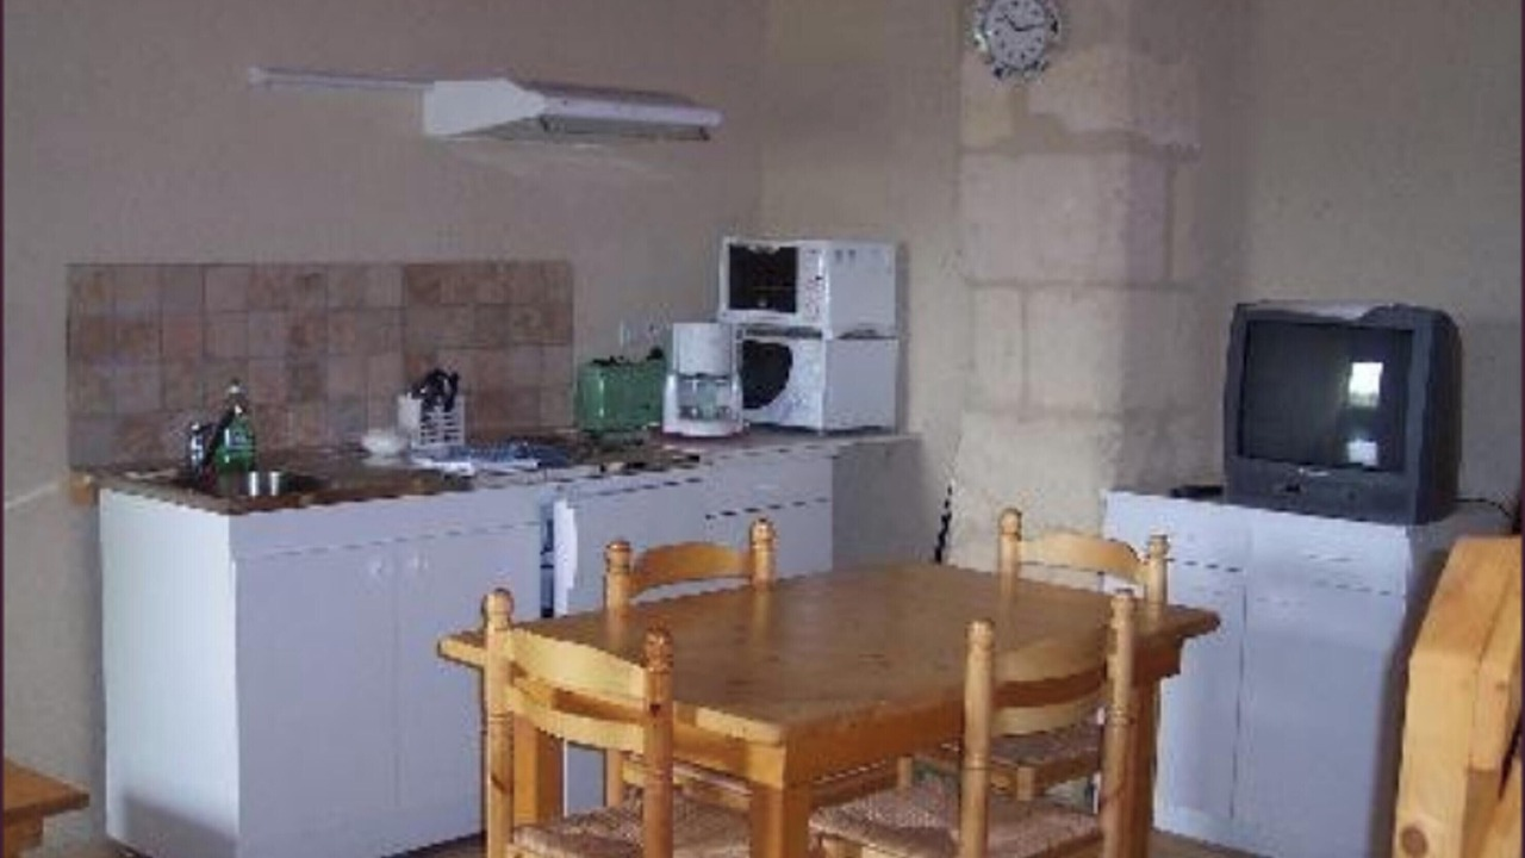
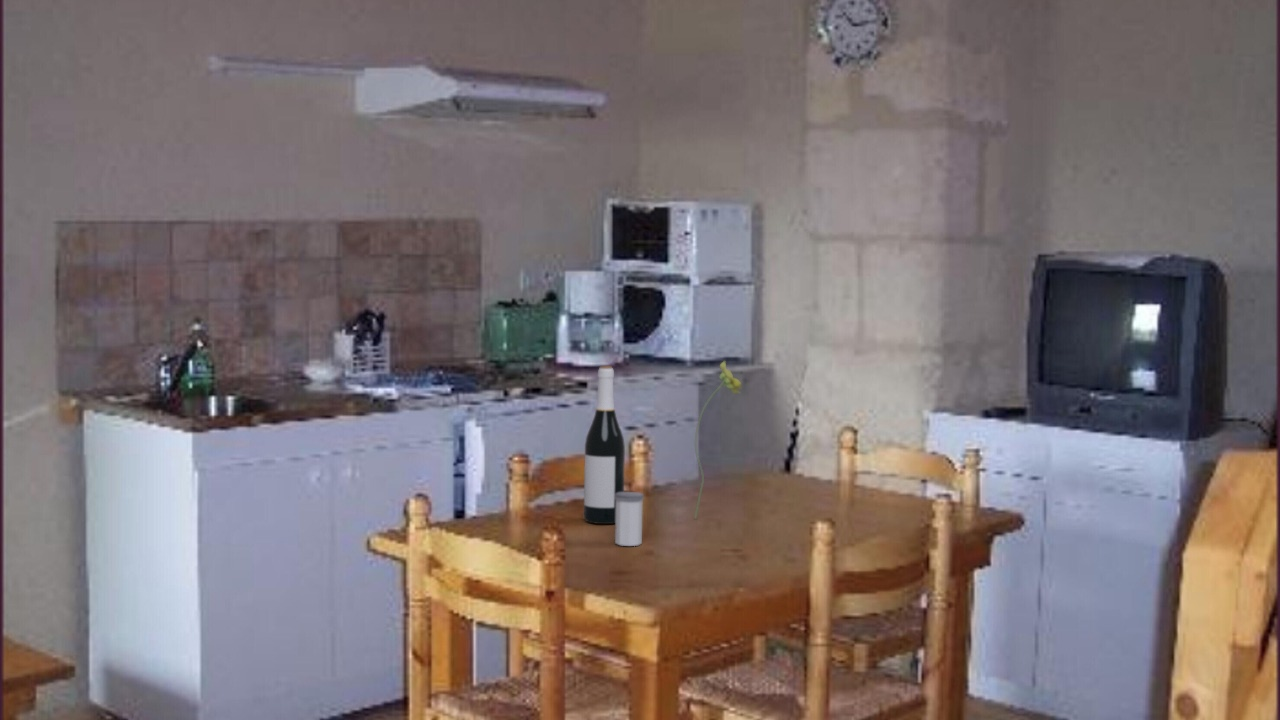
+ wine bottle (604, 443)
+ flower (696, 440)
+ salt shaker (628, 518)
